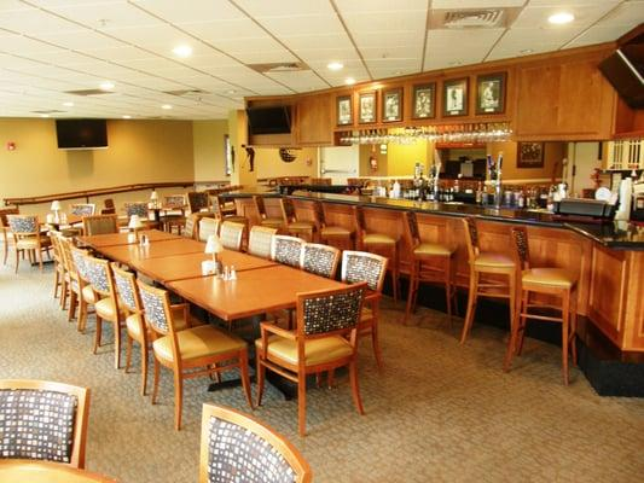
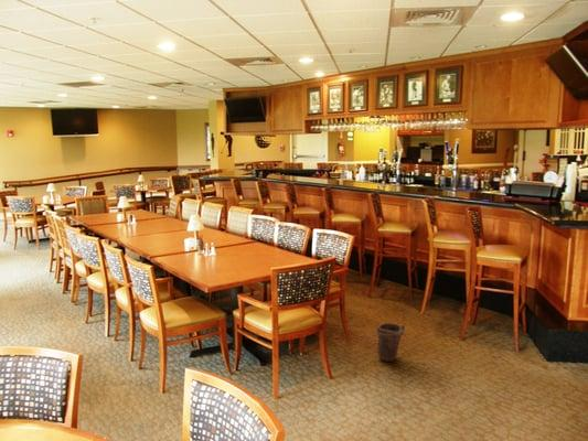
+ bucket (389, 341)
